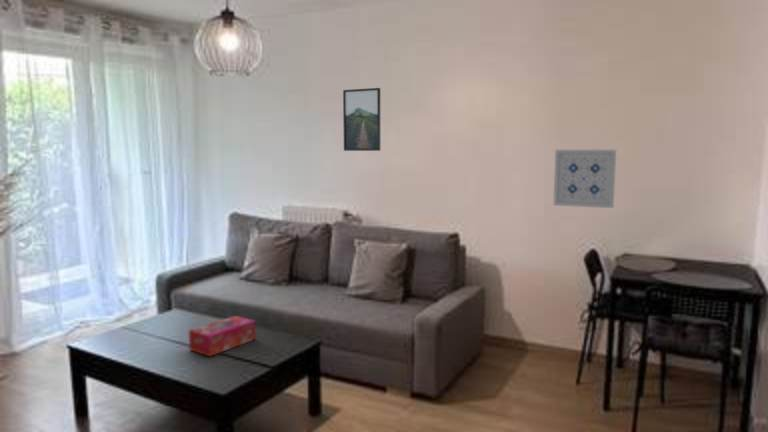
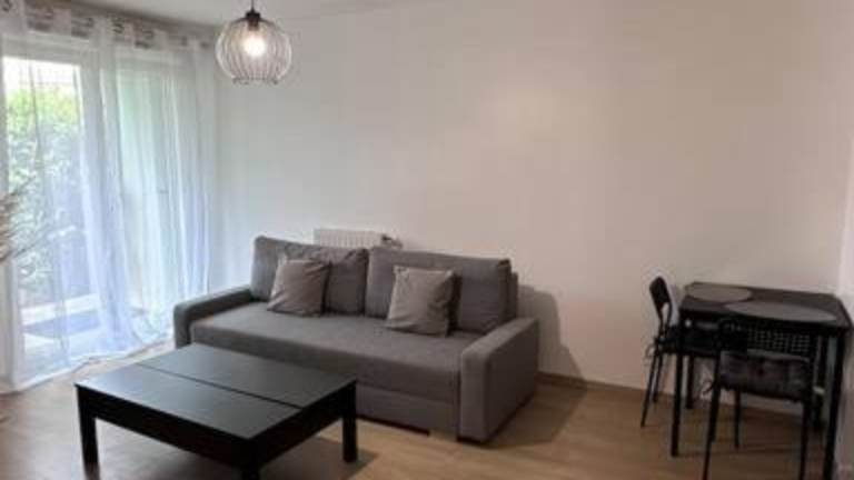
- tissue box (223, 334)
- wall art (584, 178)
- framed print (361, 120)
